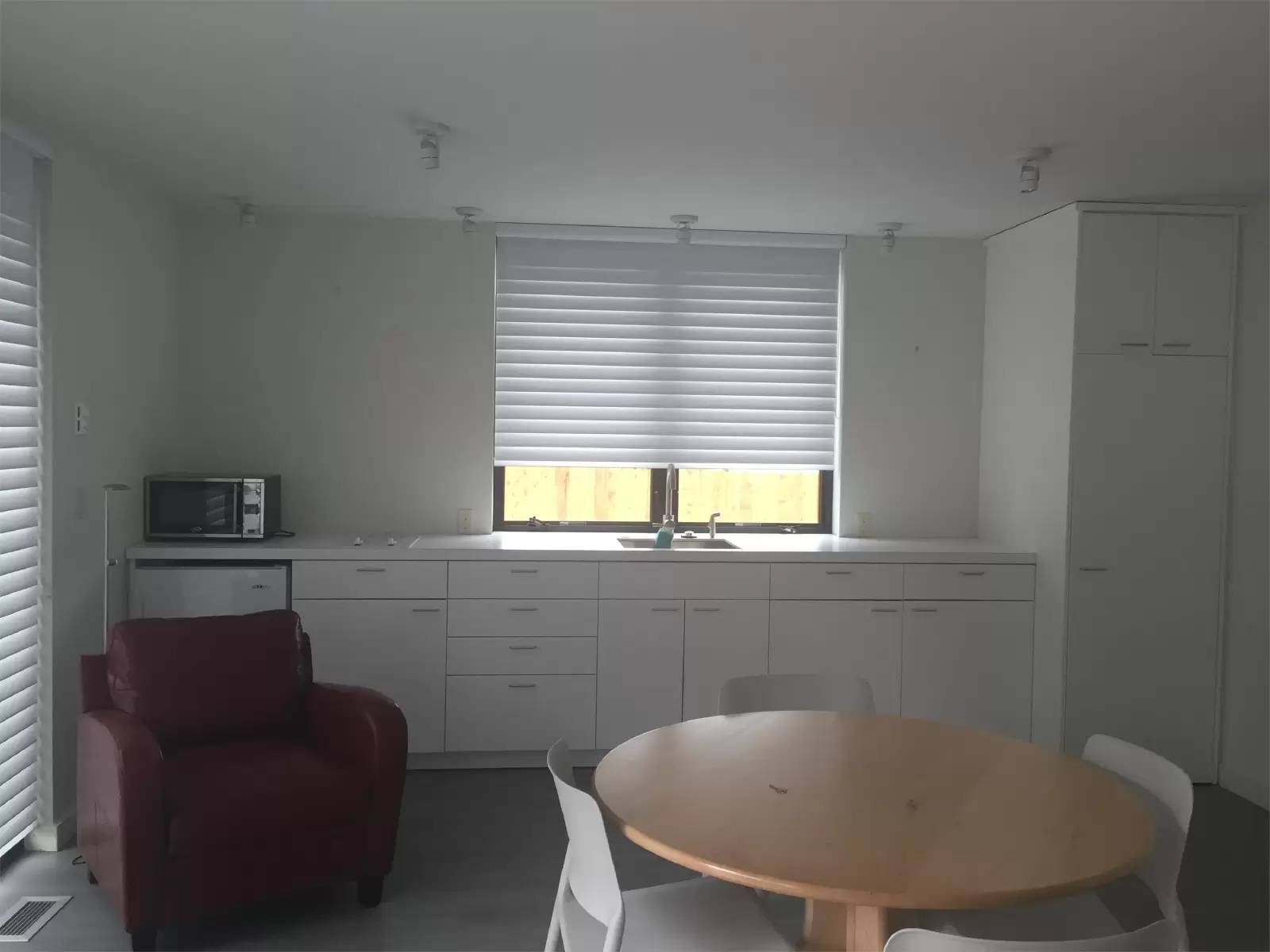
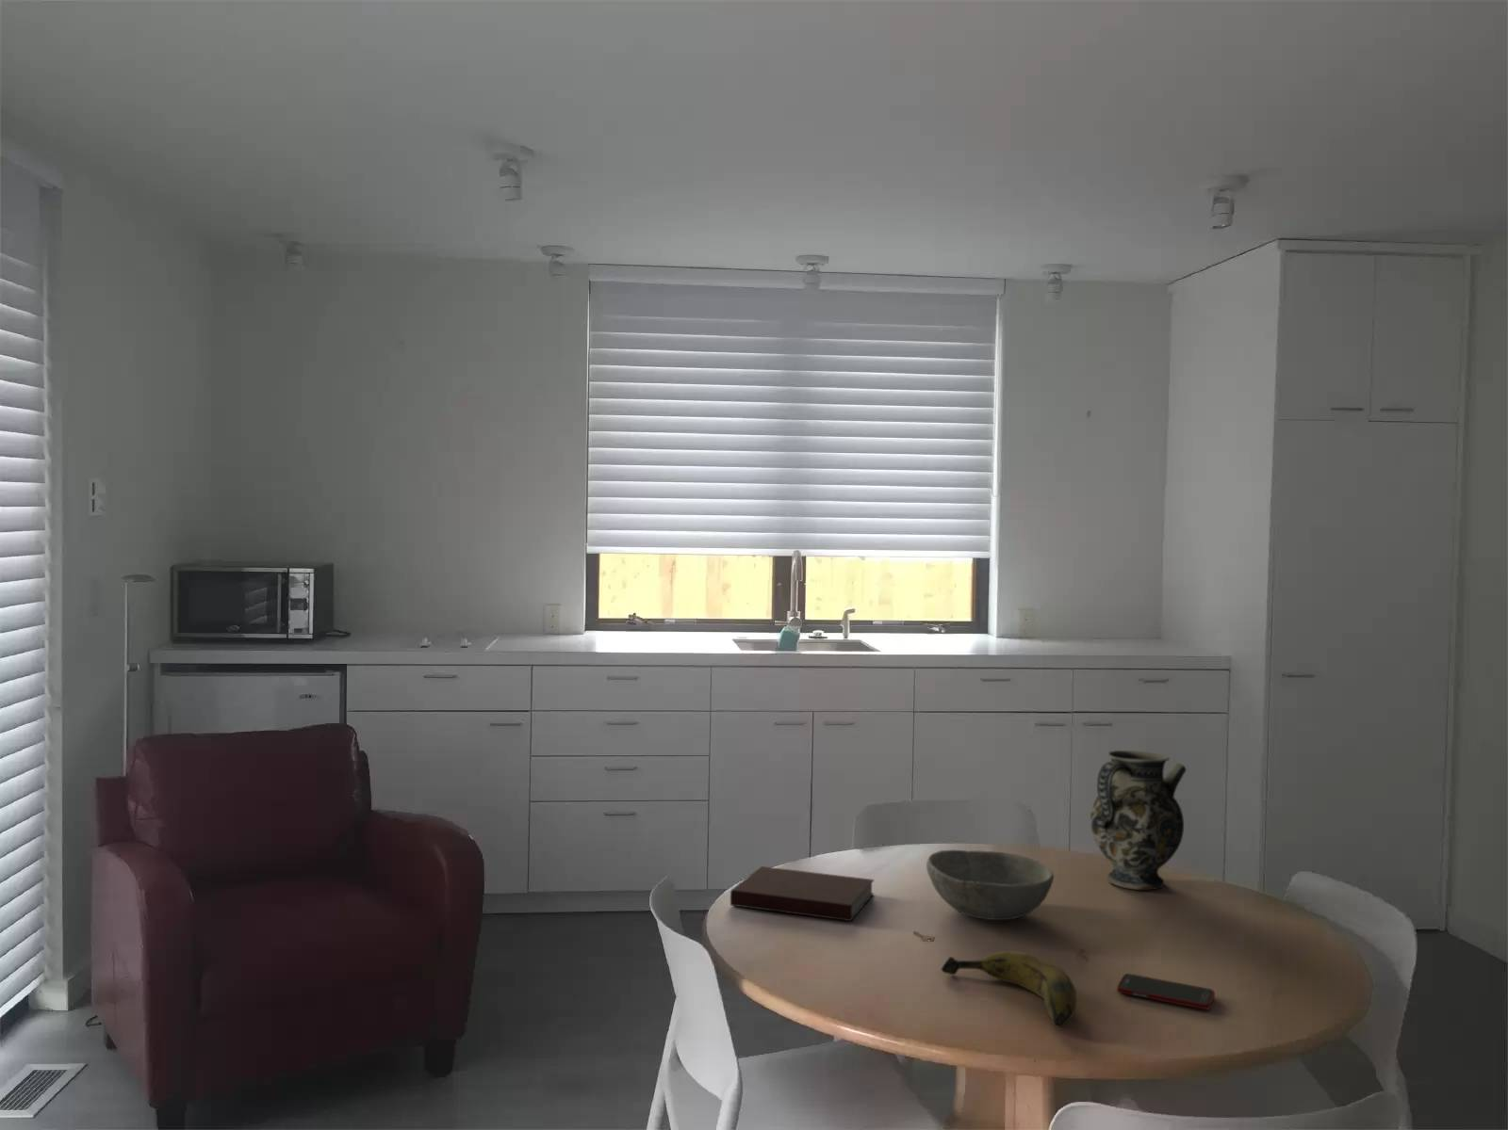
+ bowl (988, 888)
+ notebook (803, 891)
+ ewer (1136, 818)
+ banana (1010, 982)
+ cell phone (1165, 991)
